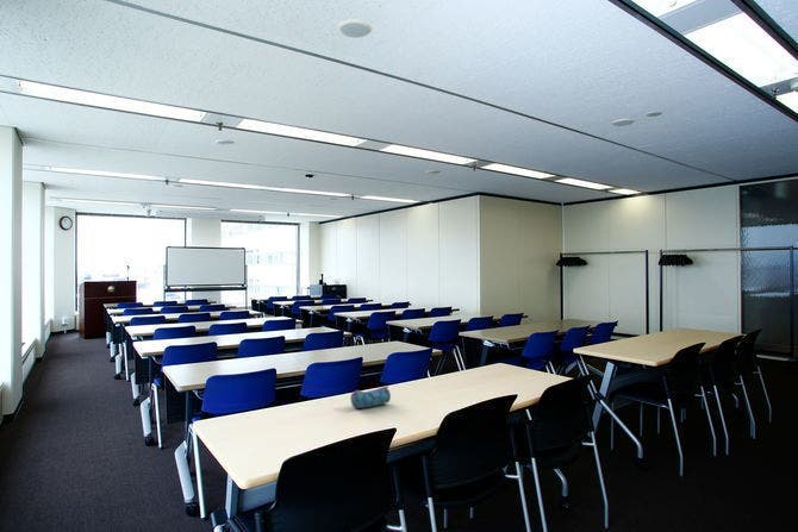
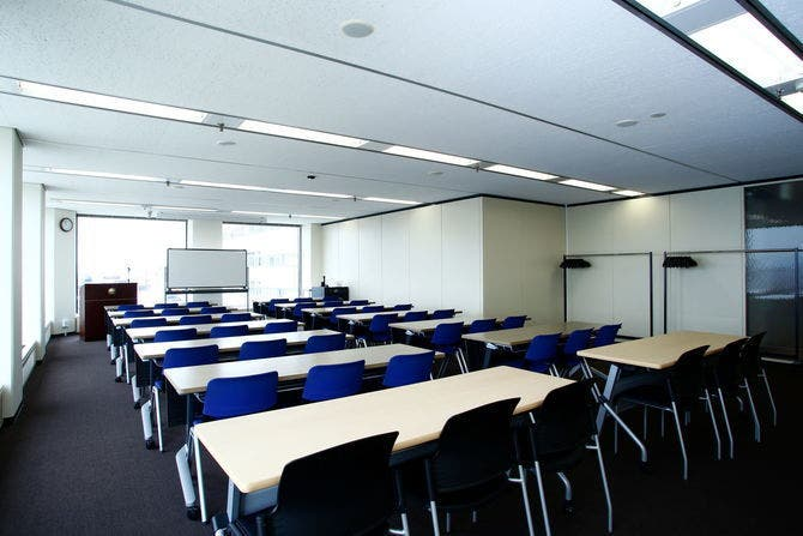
- pencil case (370, 396)
